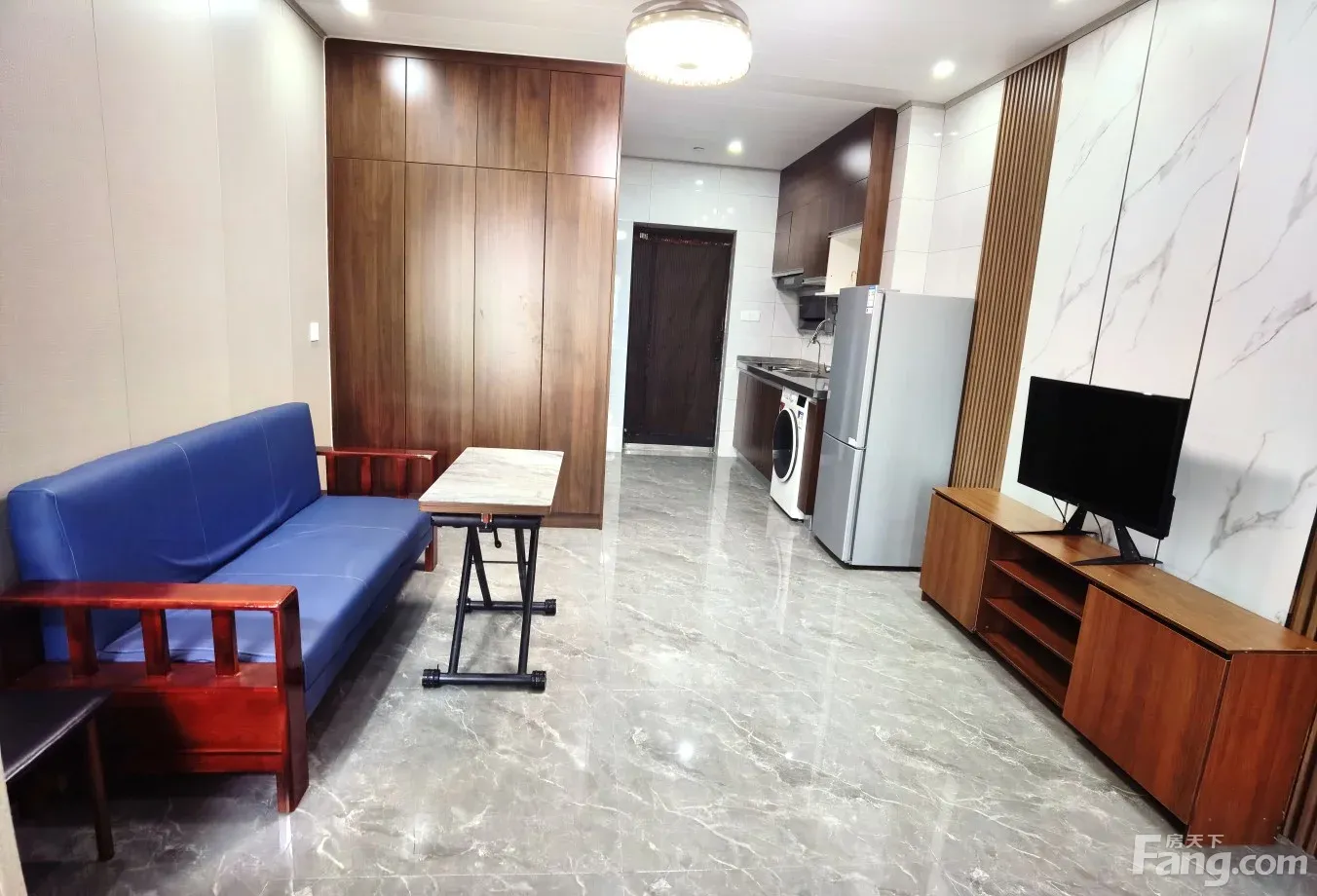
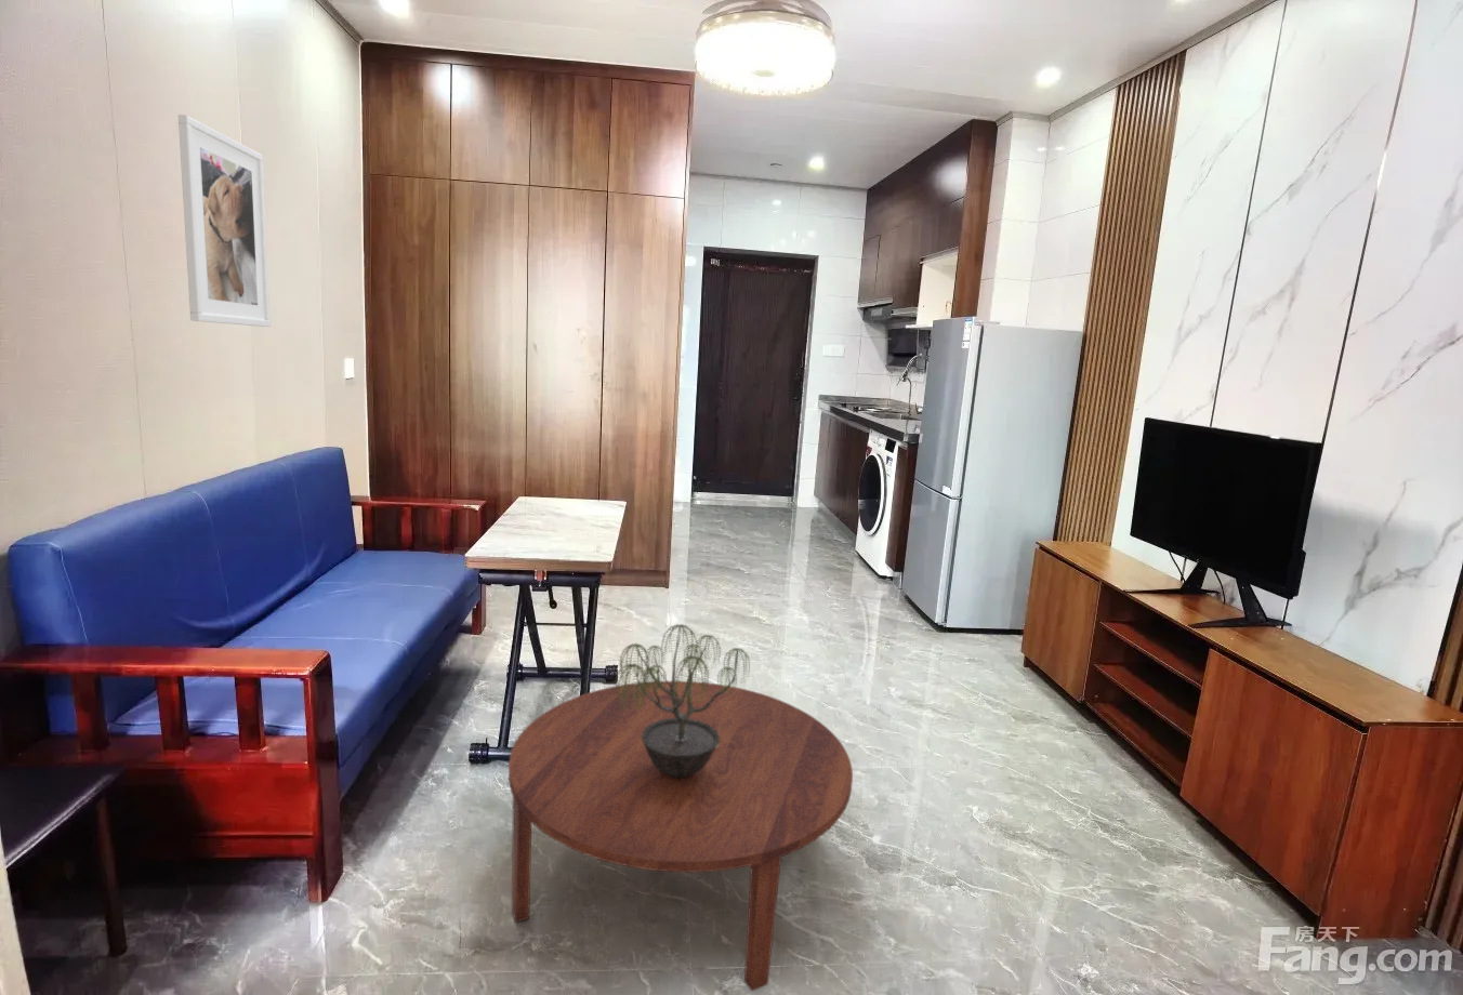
+ potted plant (675, 703)
+ coffee table (680, 810)
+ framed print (229, 231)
